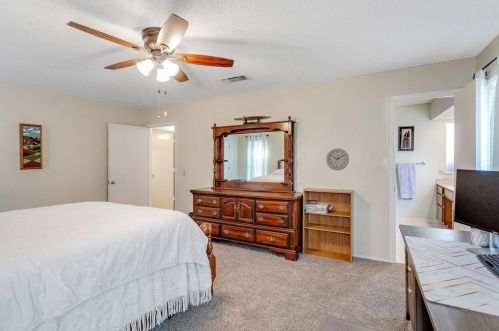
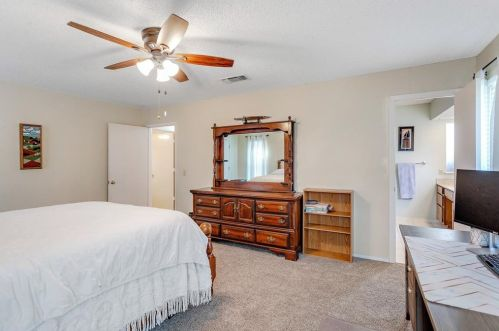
- wall clock (337, 159)
